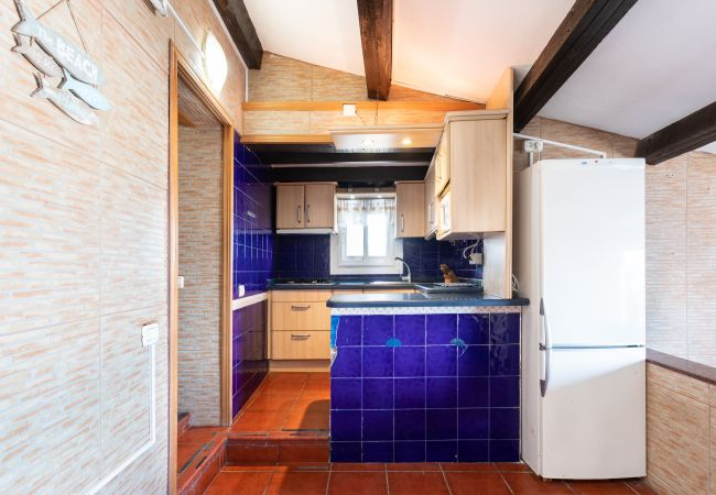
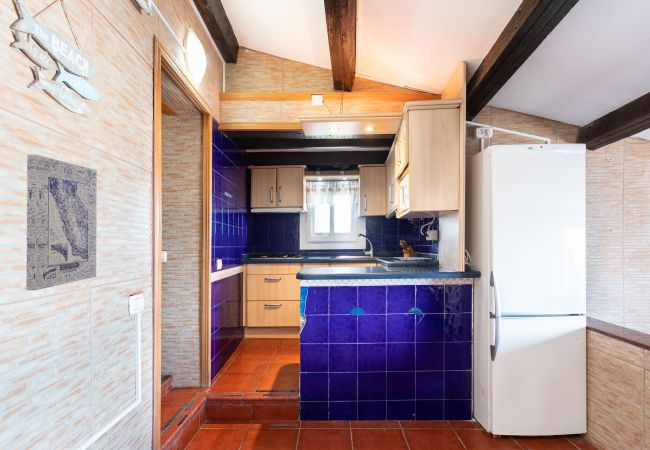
+ wall art (65, 222)
